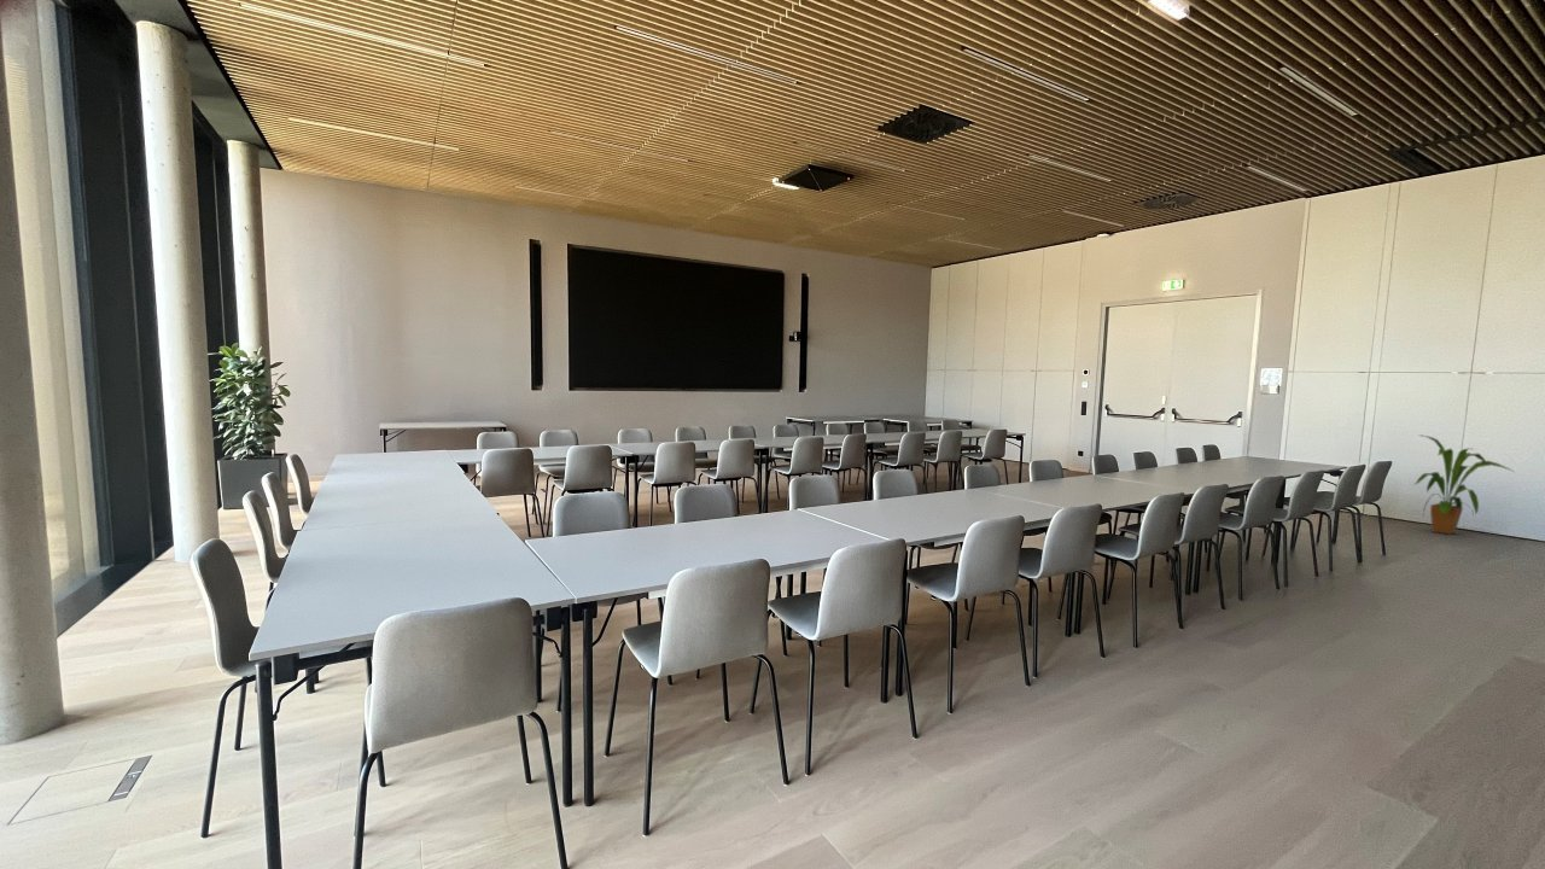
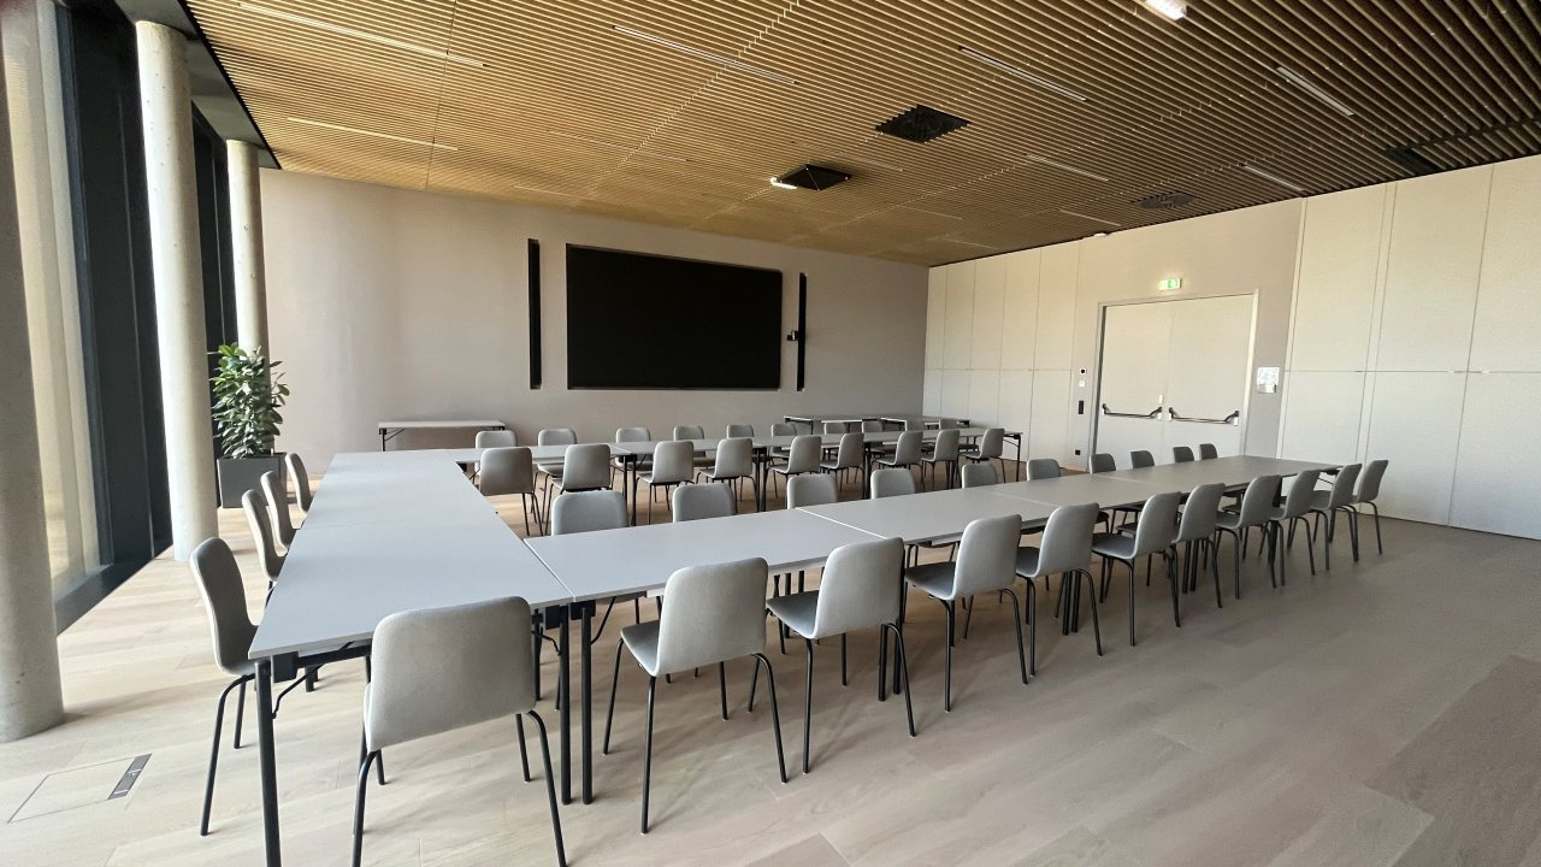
- house plant (1459, 485)
